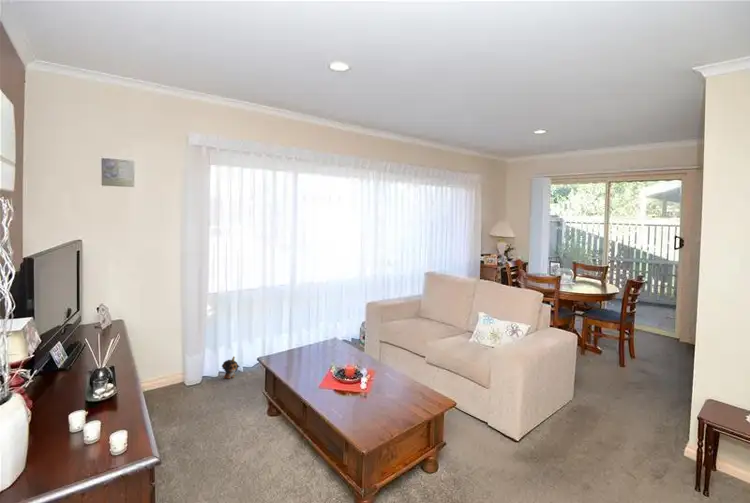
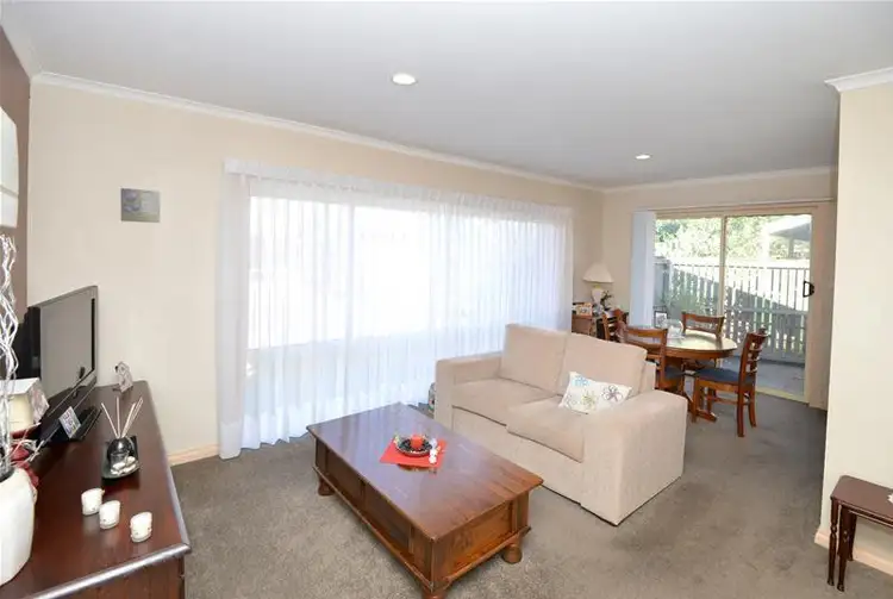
- plush toy (231, 366)
